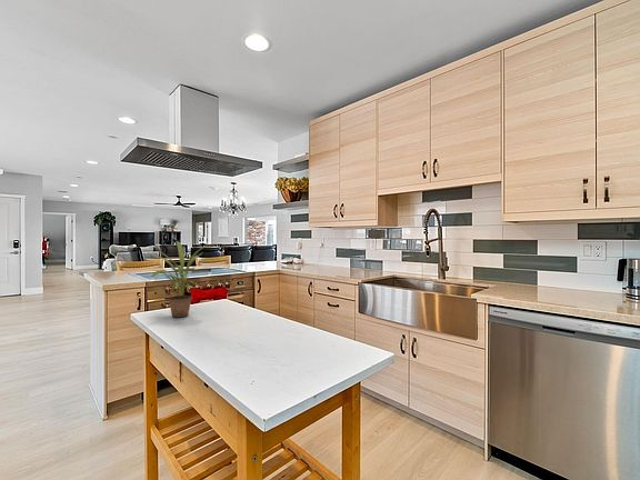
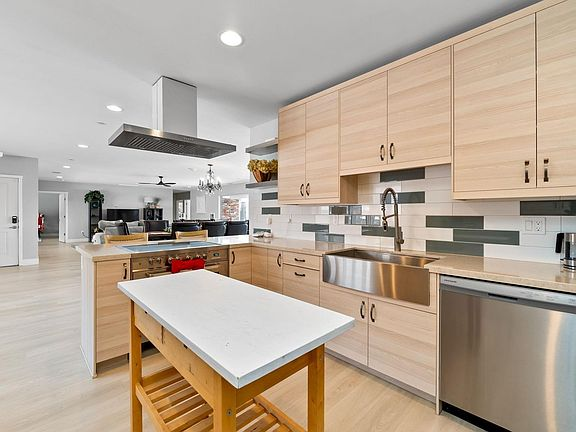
- potted plant (184, 278)
